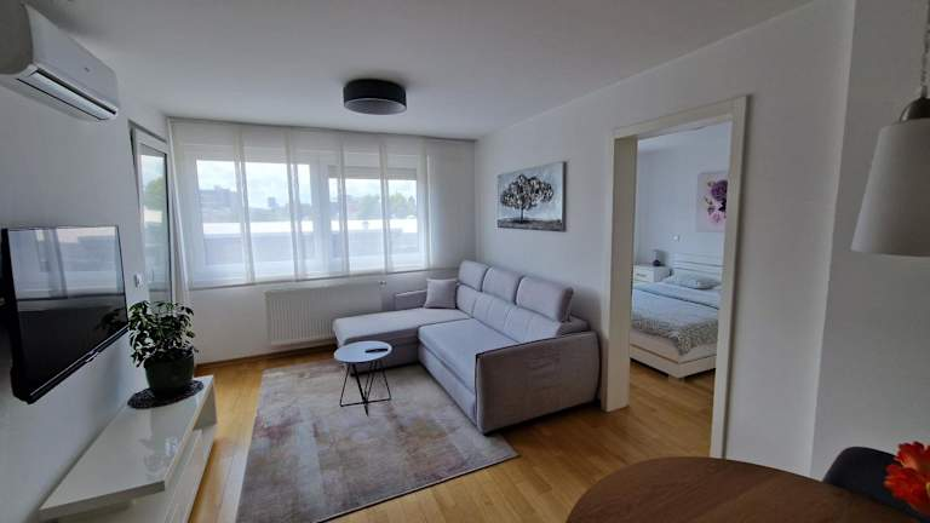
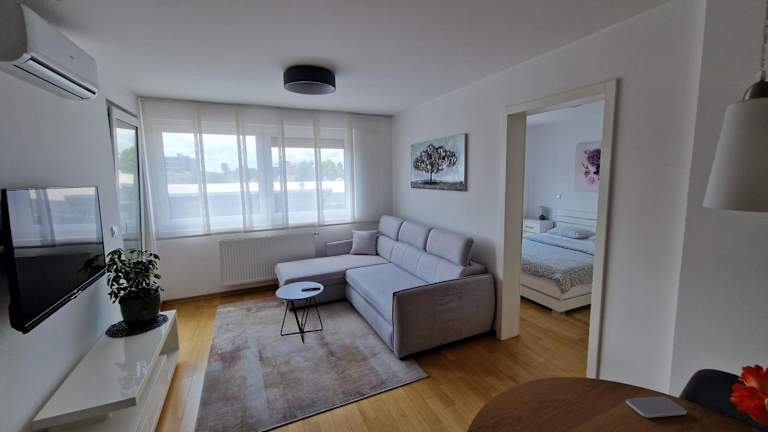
+ smartphone (655, 406)
